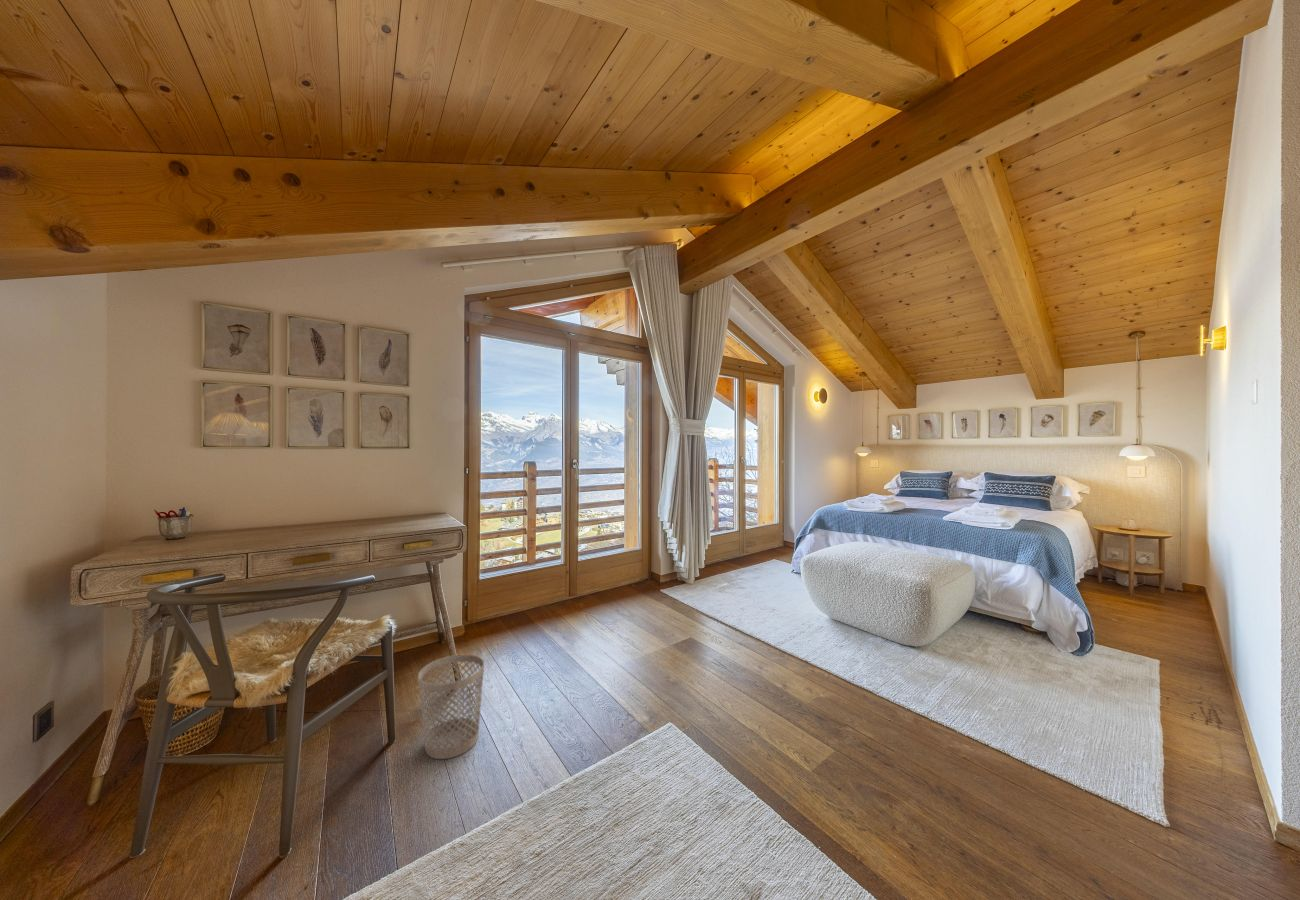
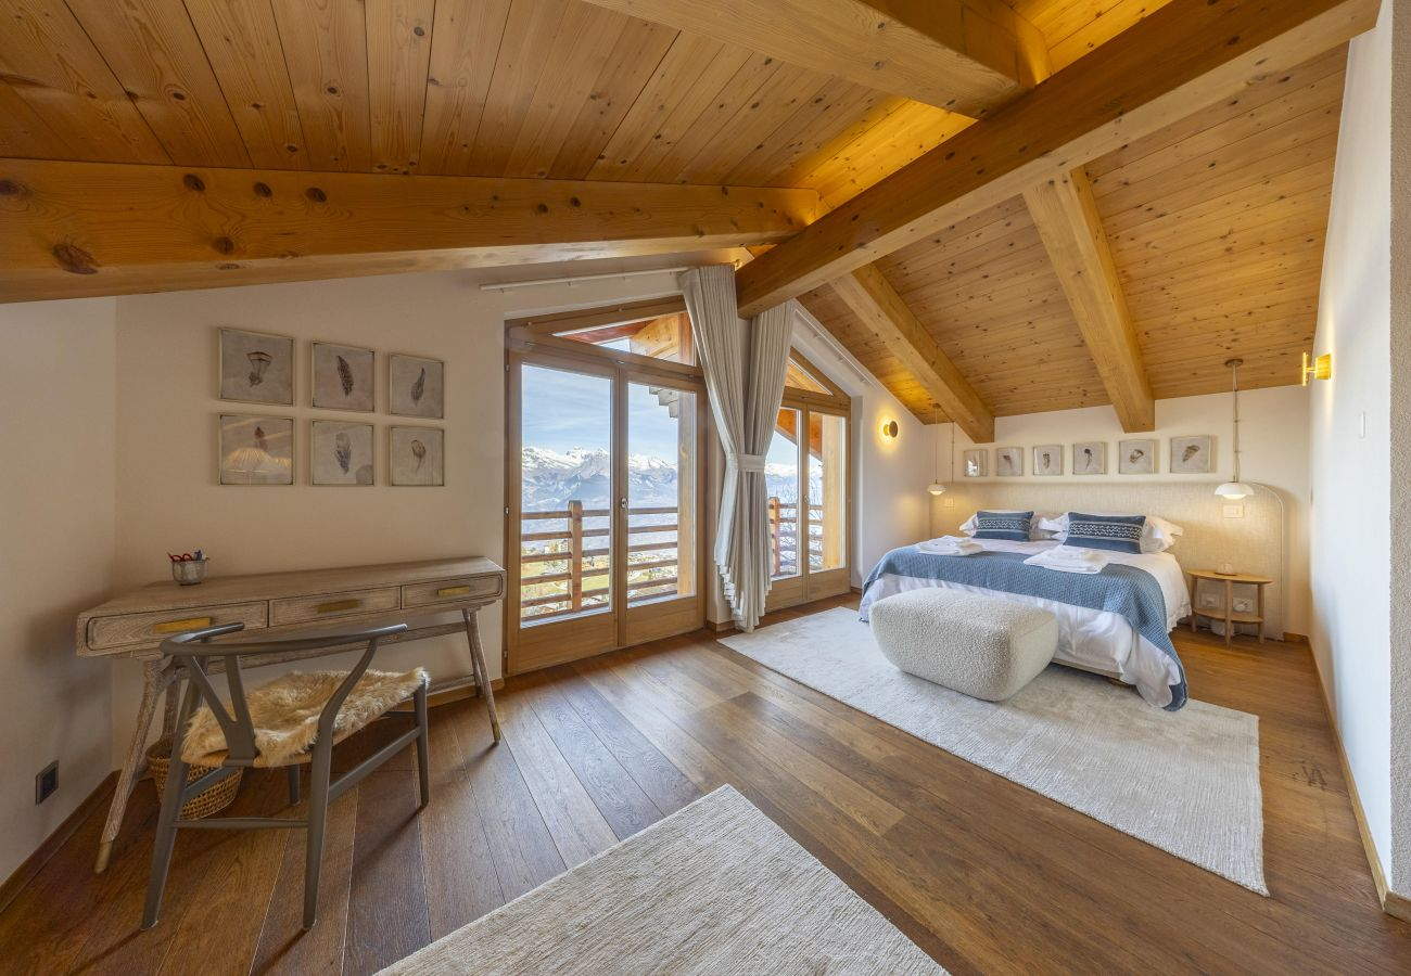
- wastebasket (453, 706)
